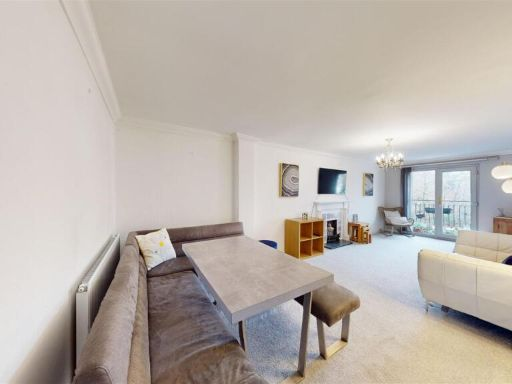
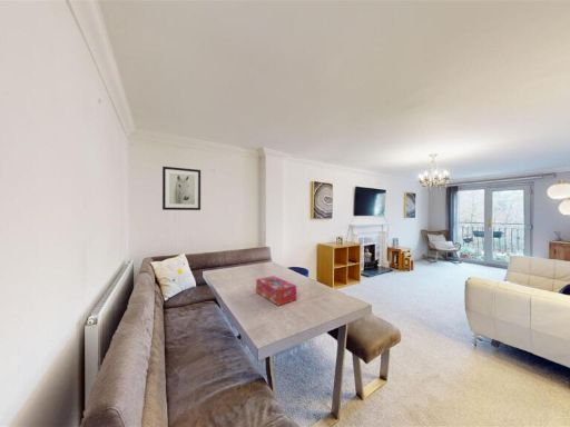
+ wall art (181, 189)
+ tissue box (275, 289)
